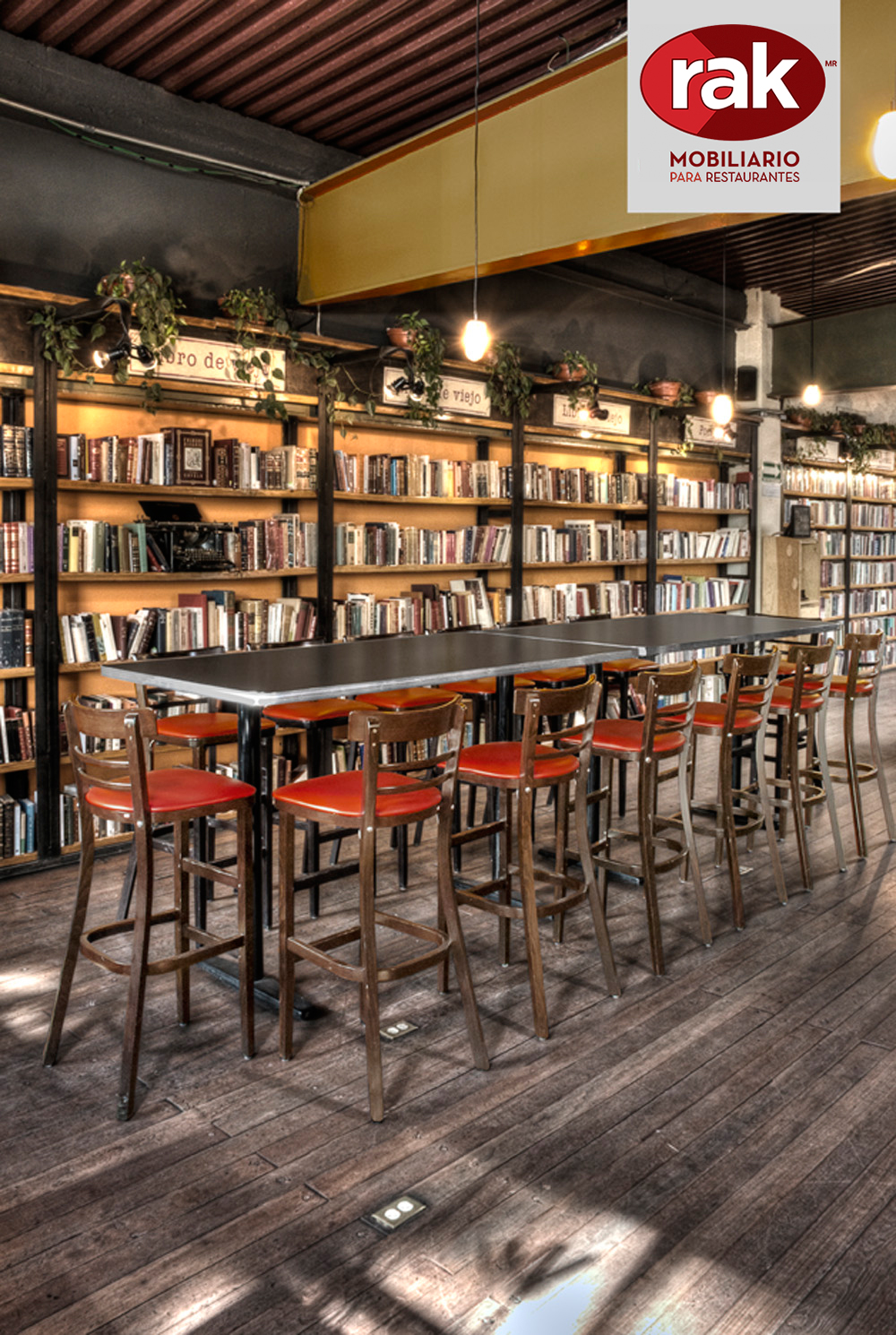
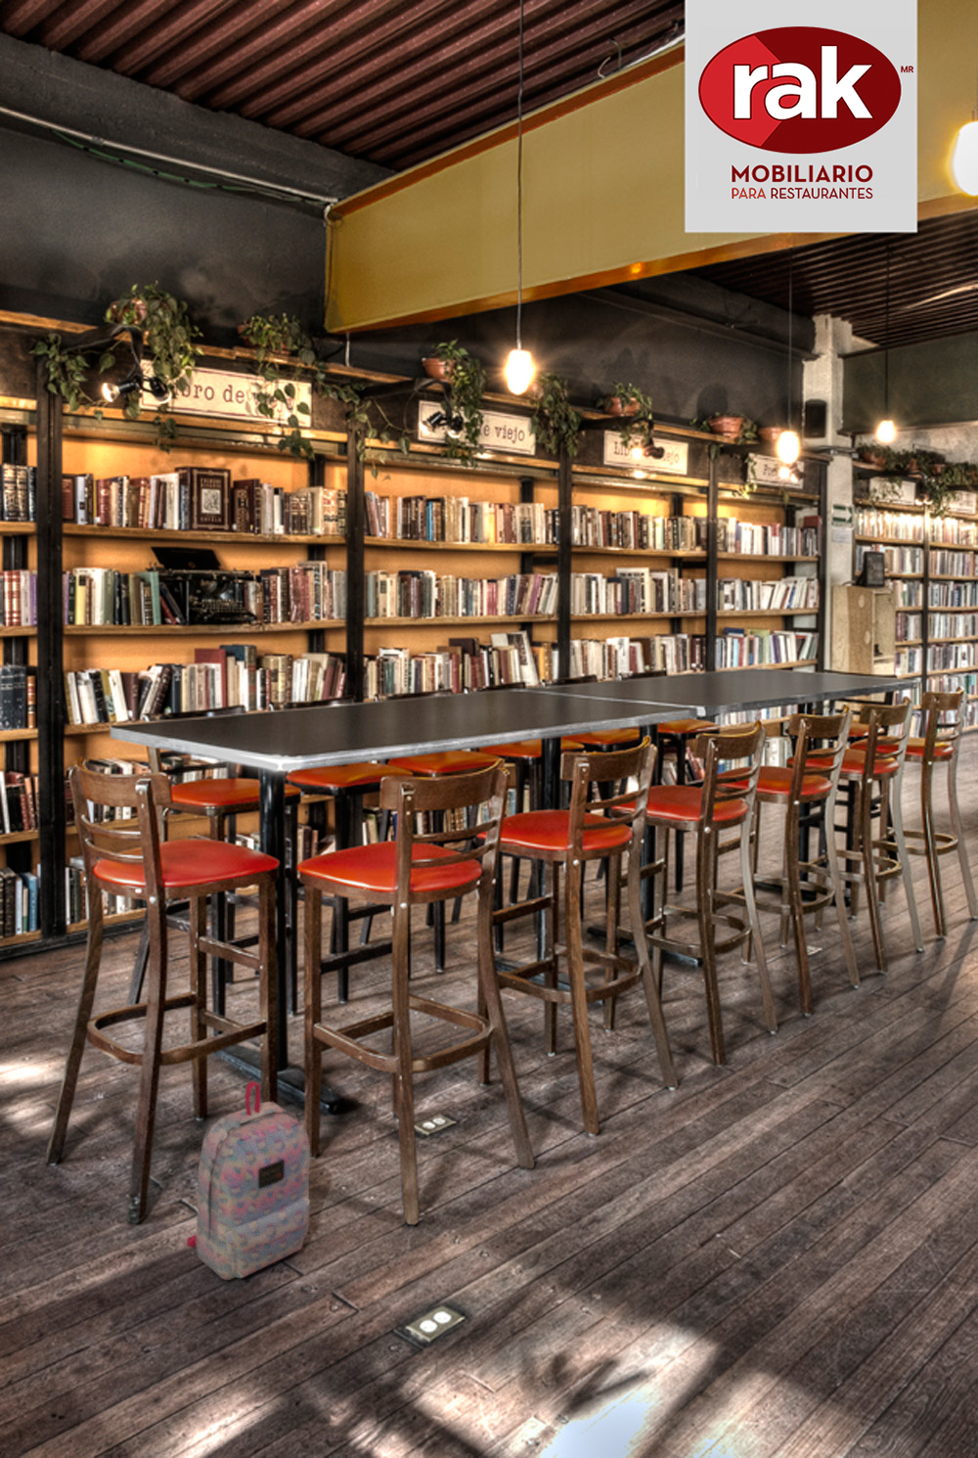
+ backpack (251, 1169)
